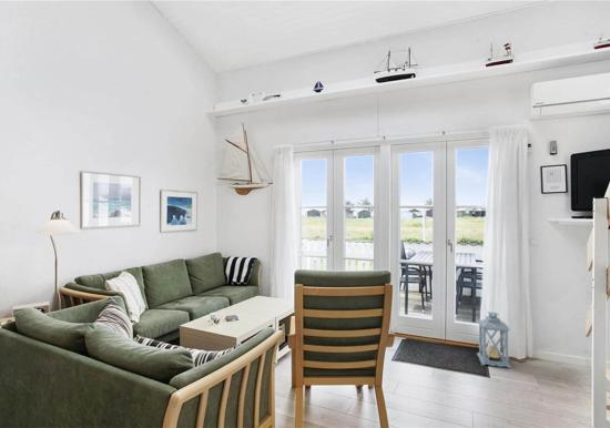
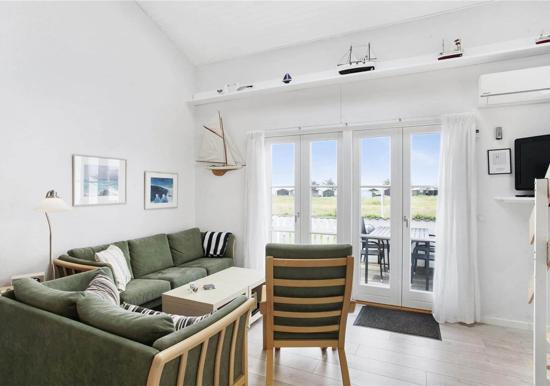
- lantern (492, 336)
